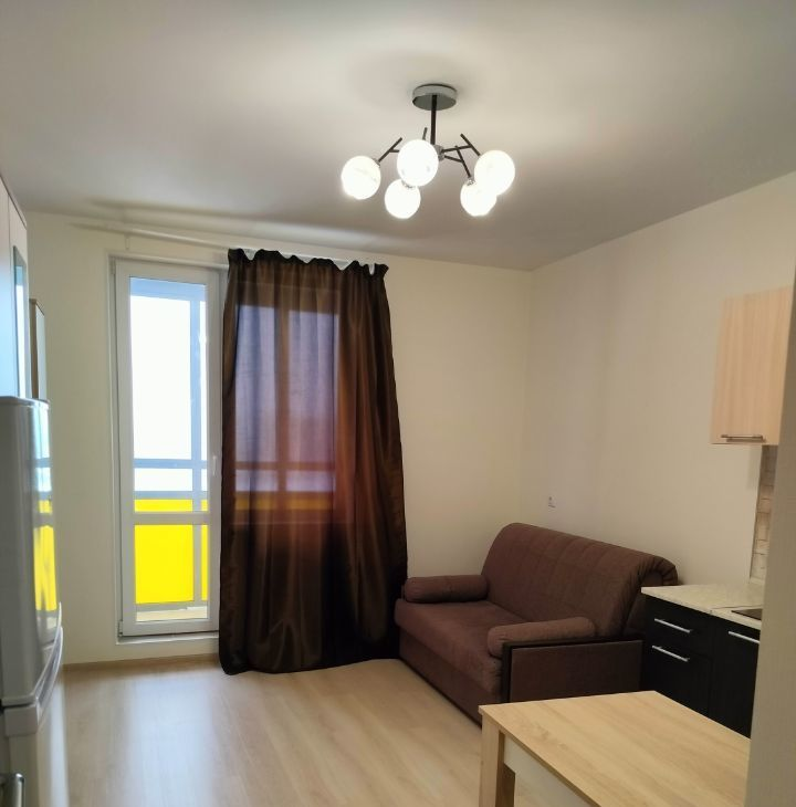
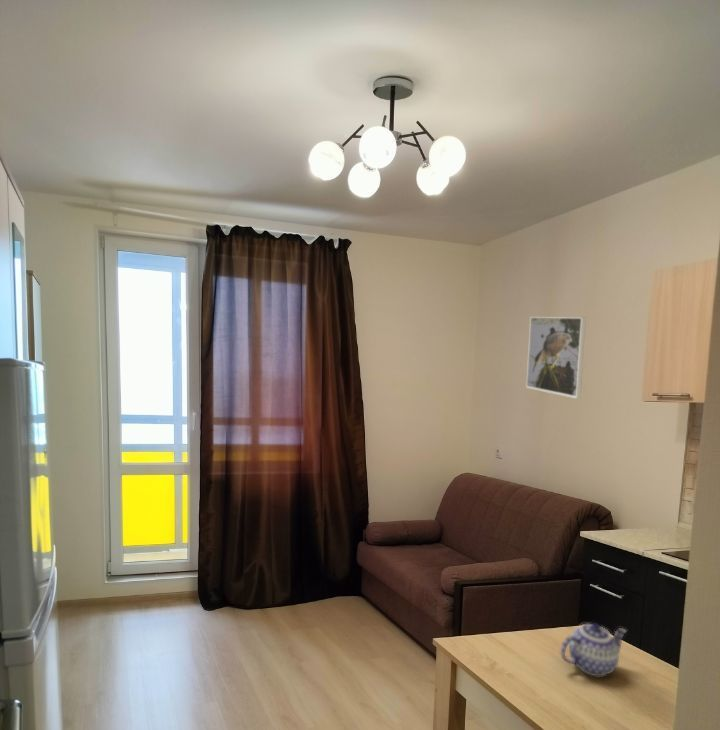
+ teapot (594, 645)
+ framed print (553, 355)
